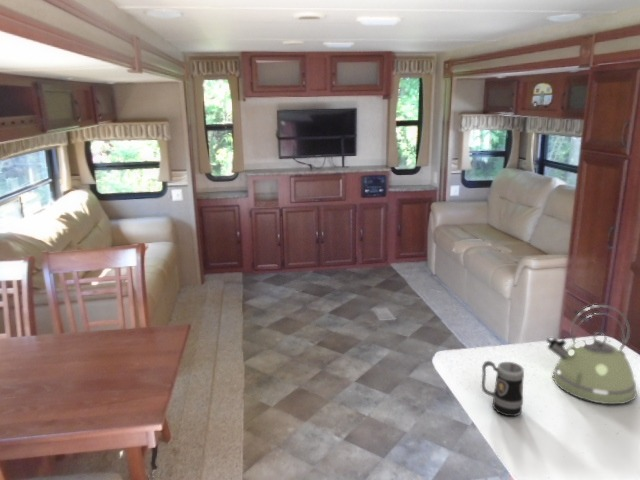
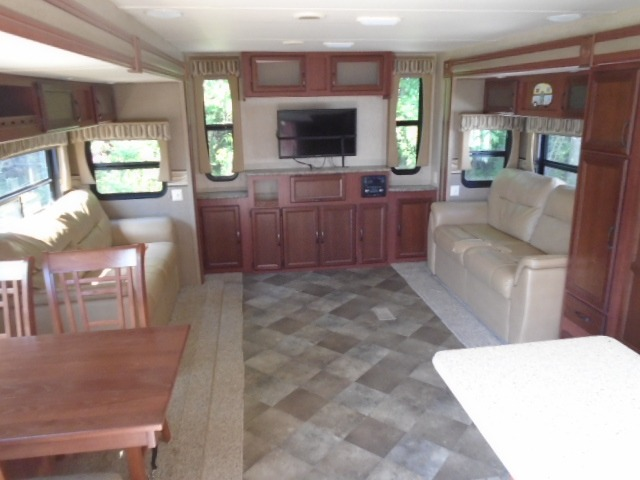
- mug (502, 386)
- kettle (592, 344)
